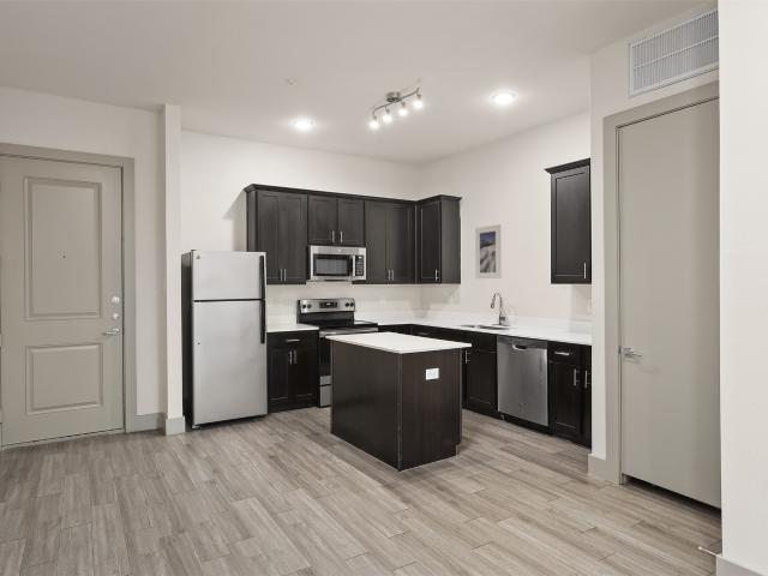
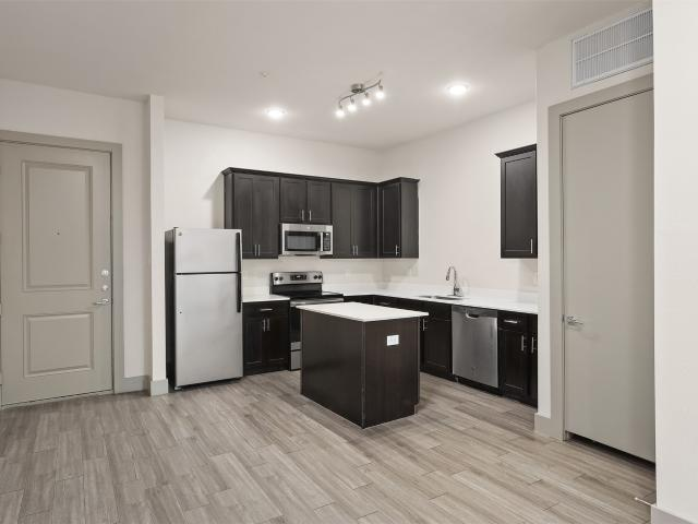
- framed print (487, 252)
